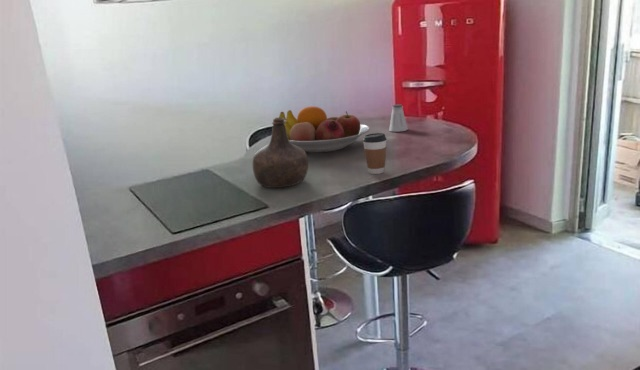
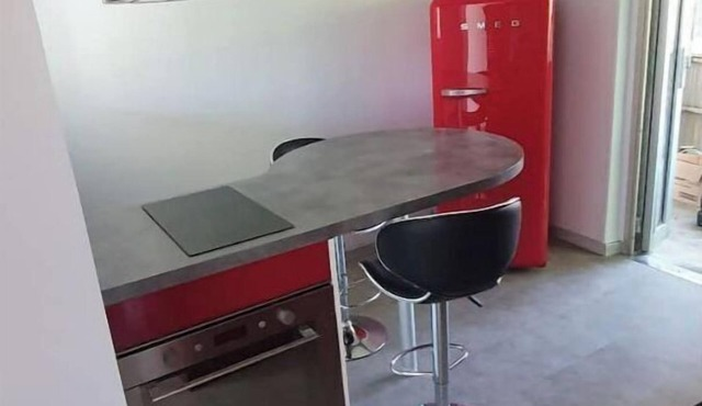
- saltshaker (397, 117)
- bottle (279, 150)
- fruit bowl (321, 127)
- coffee cup (375, 153)
